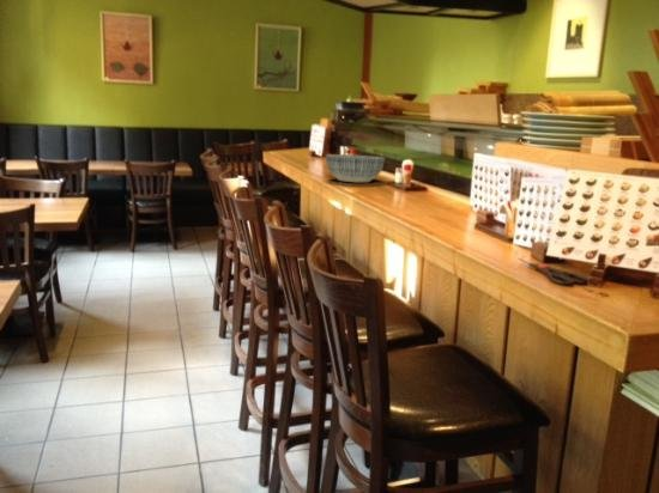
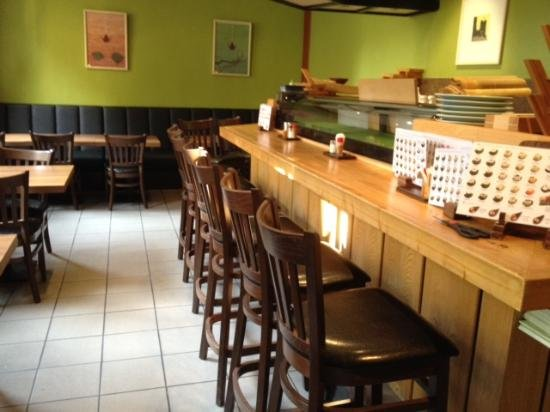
- bowl (355, 168)
